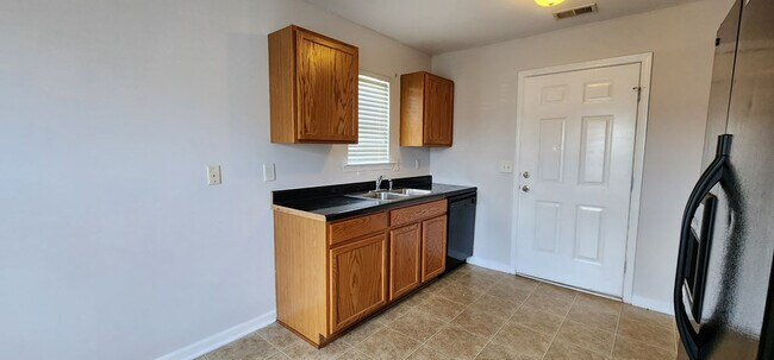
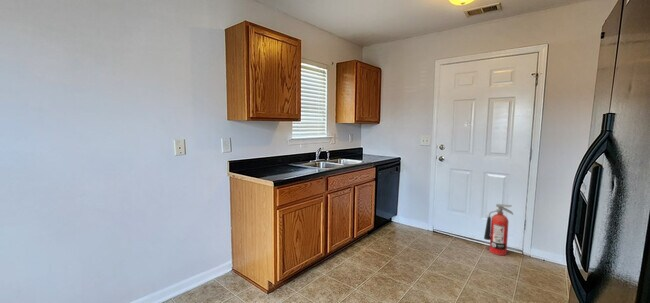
+ fire extinguisher (498, 228)
